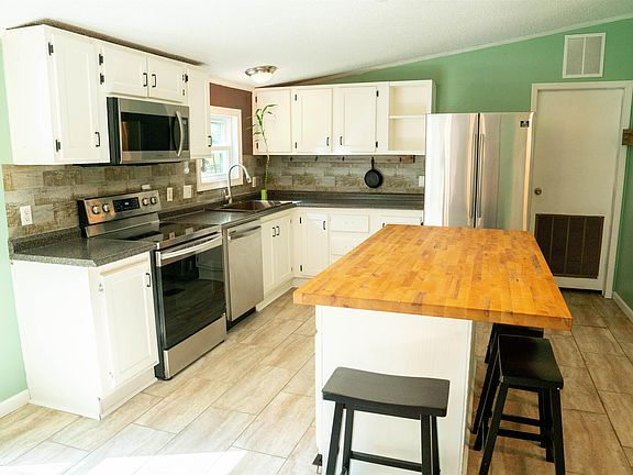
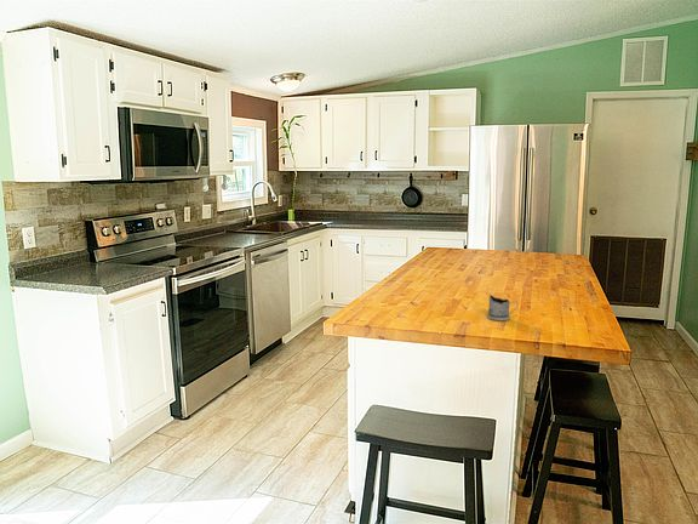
+ tea glass holder (502, 307)
